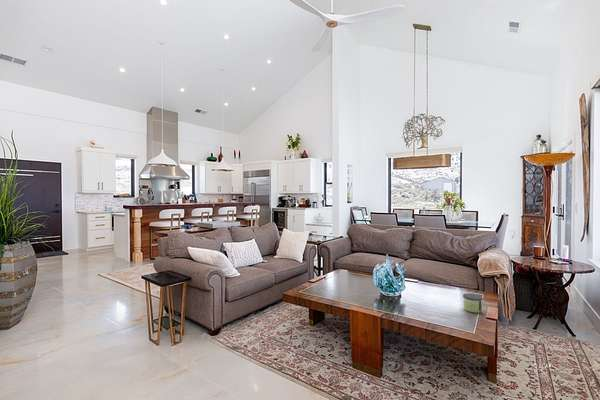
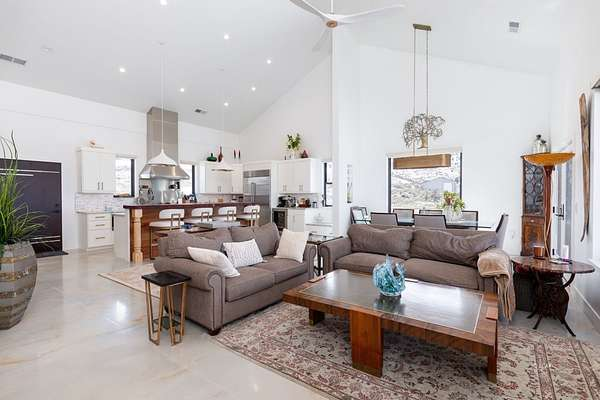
- candle (472, 303)
